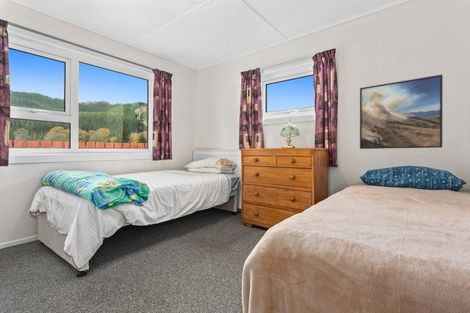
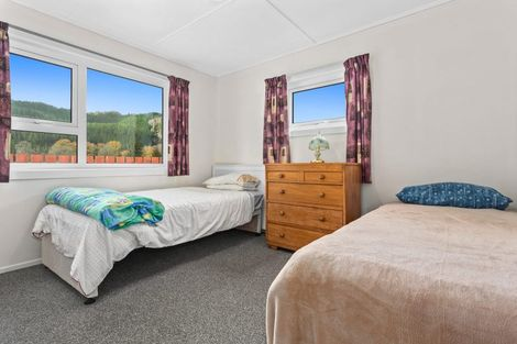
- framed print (397, 115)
